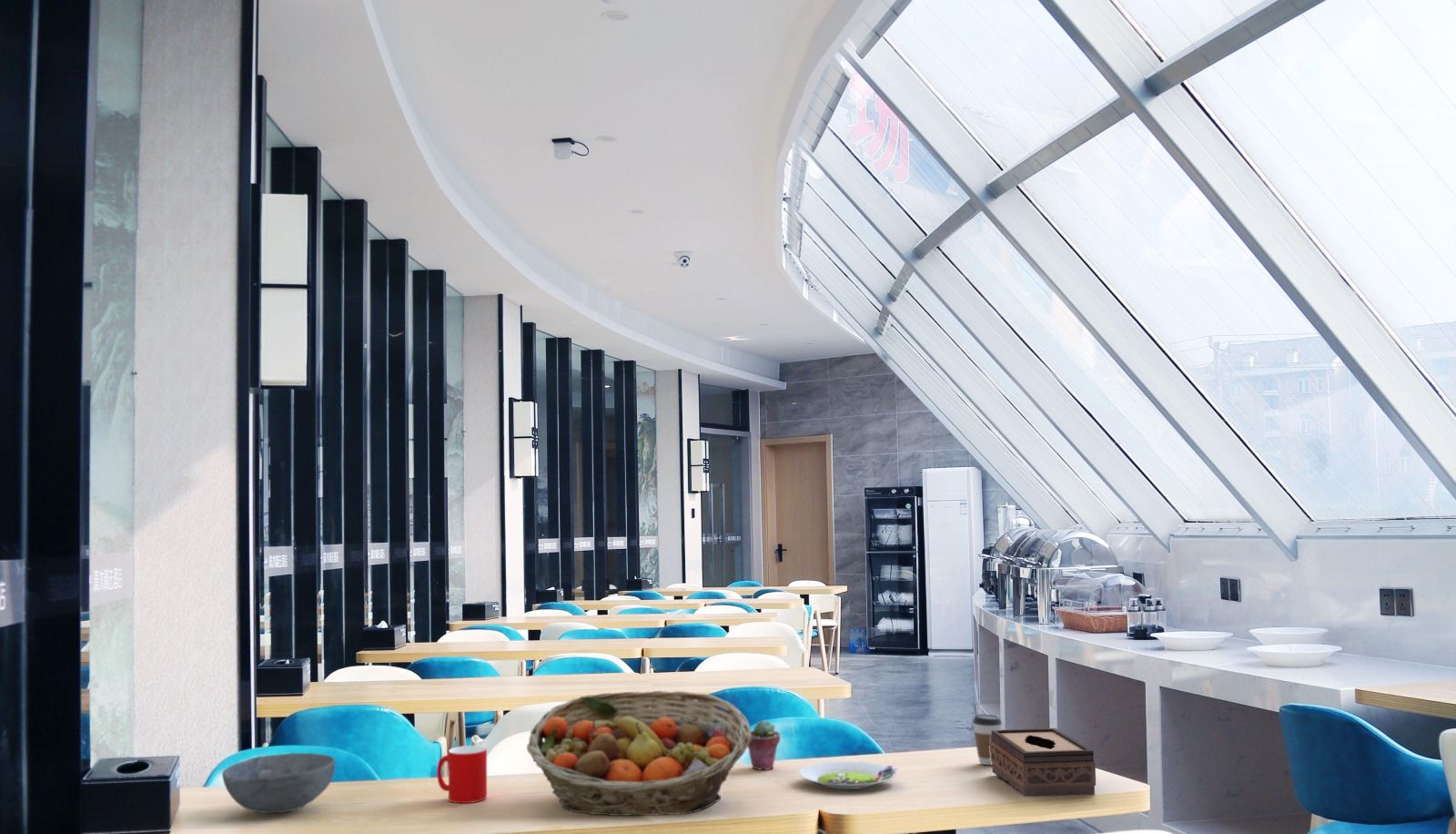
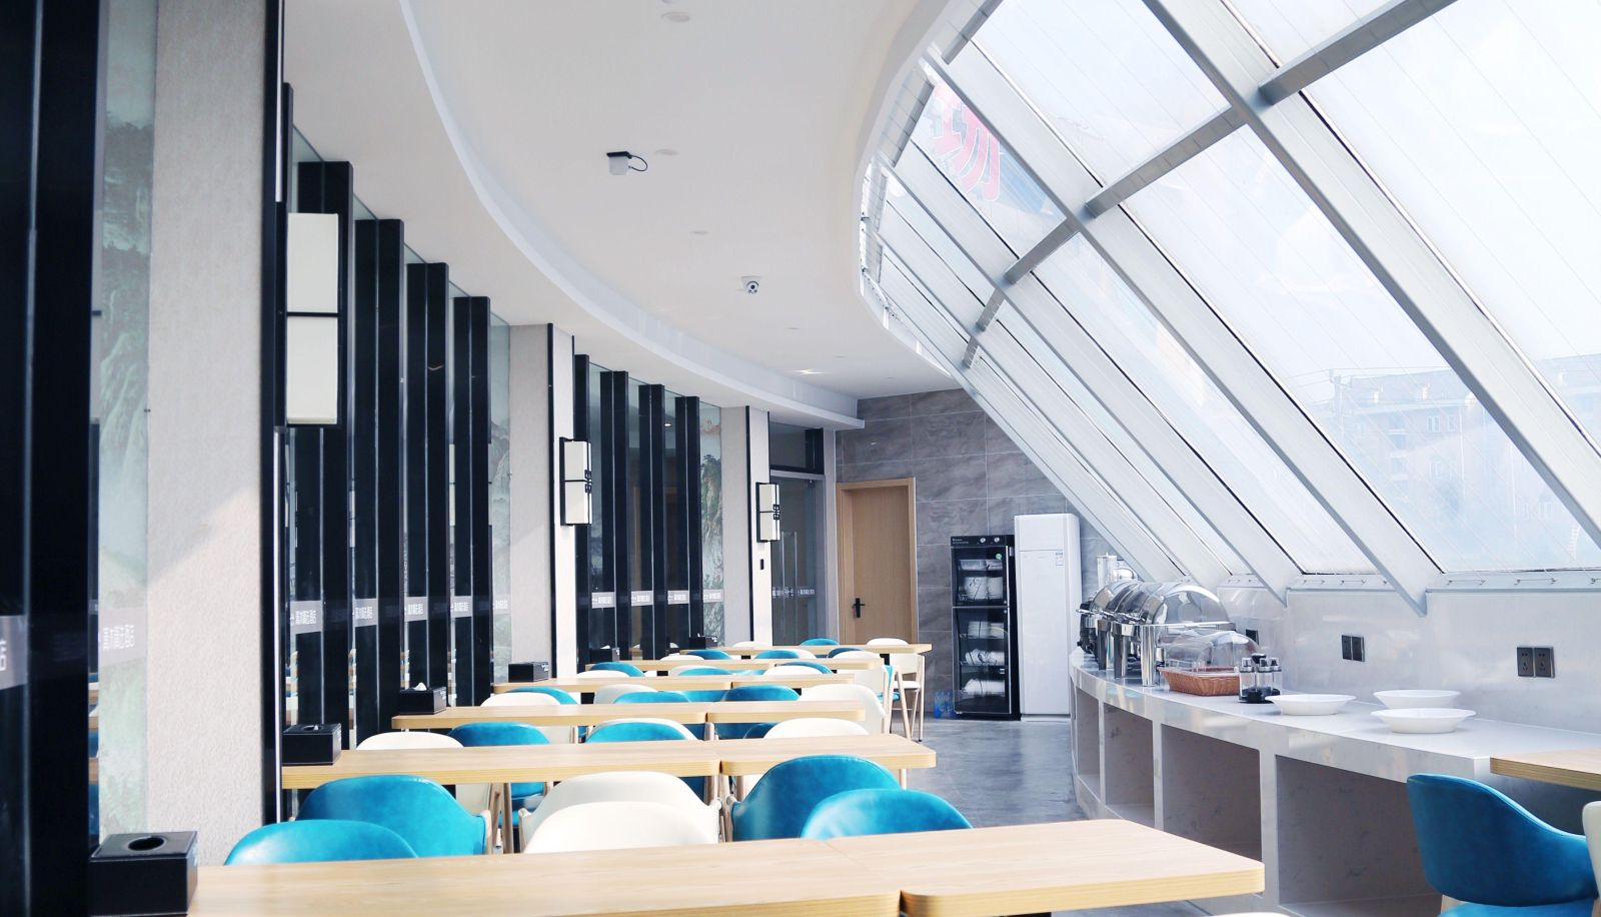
- cup (460, 773)
- fruit basket (639, 751)
- salad plate (847, 775)
- potted succulent (763, 743)
- bowl (279, 787)
- tissue box (1040, 761)
- coffee cup (987, 739)
